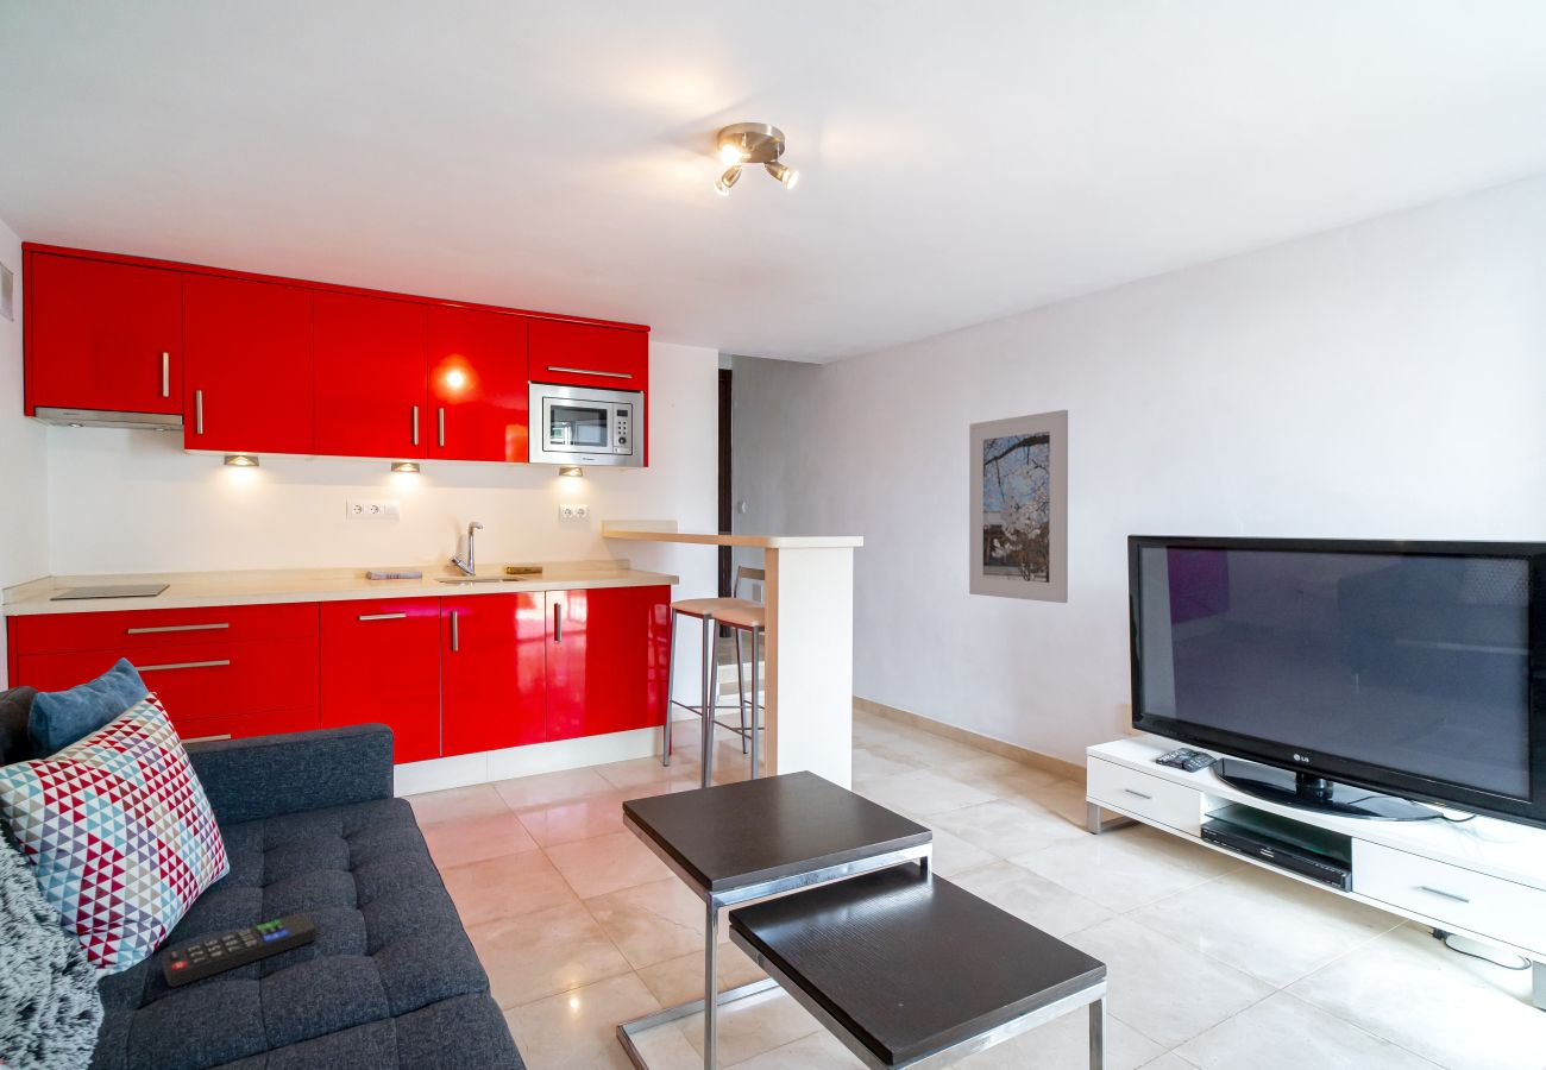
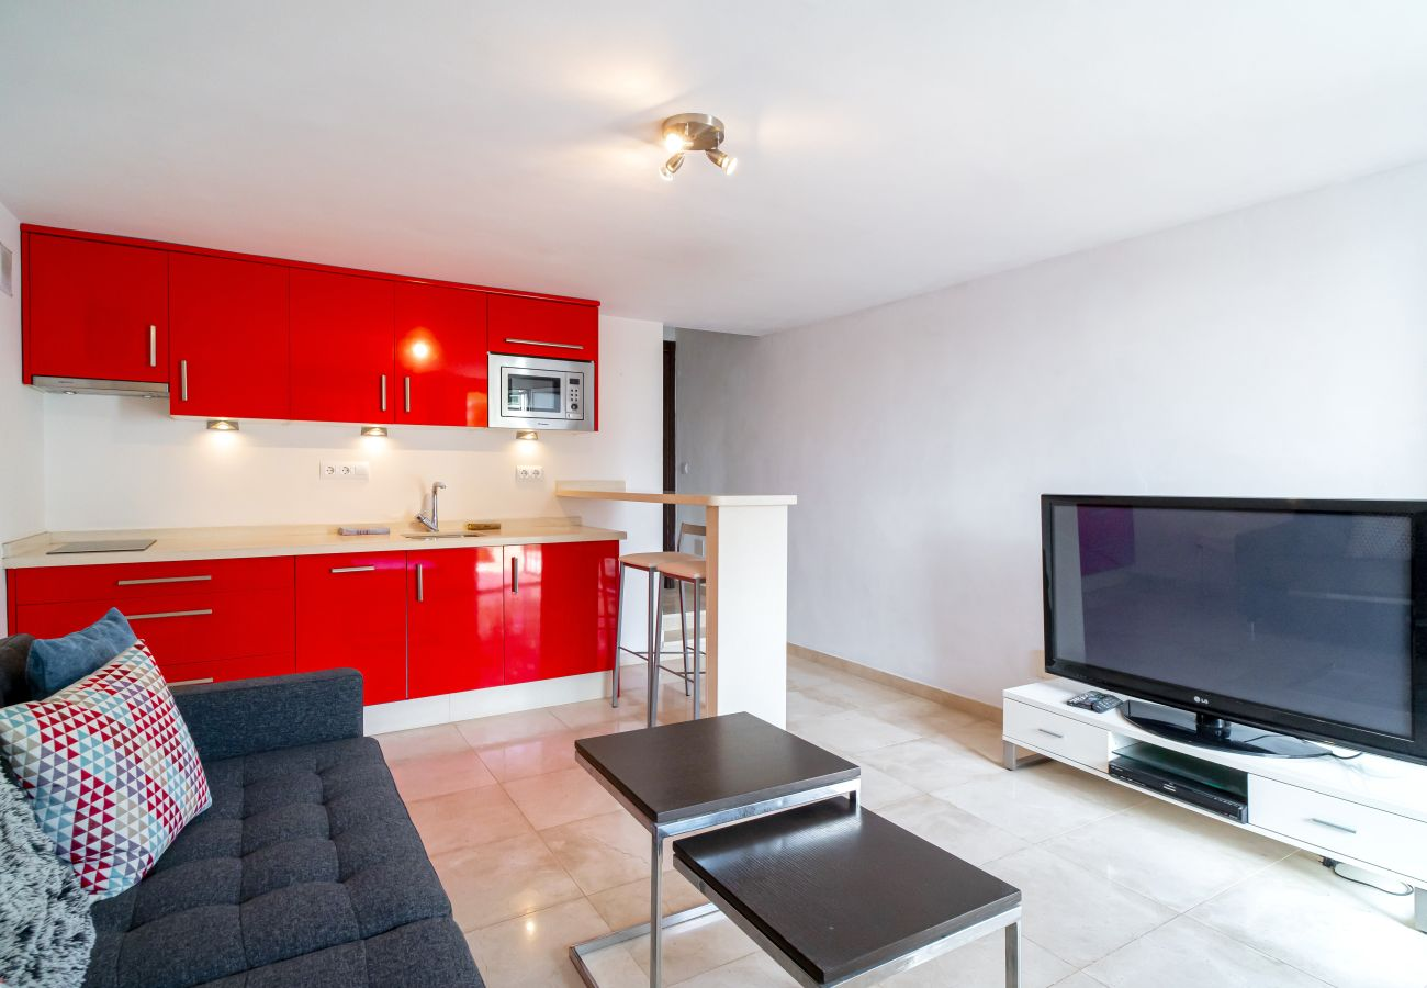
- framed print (1014, 508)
- remote control (241, 945)
